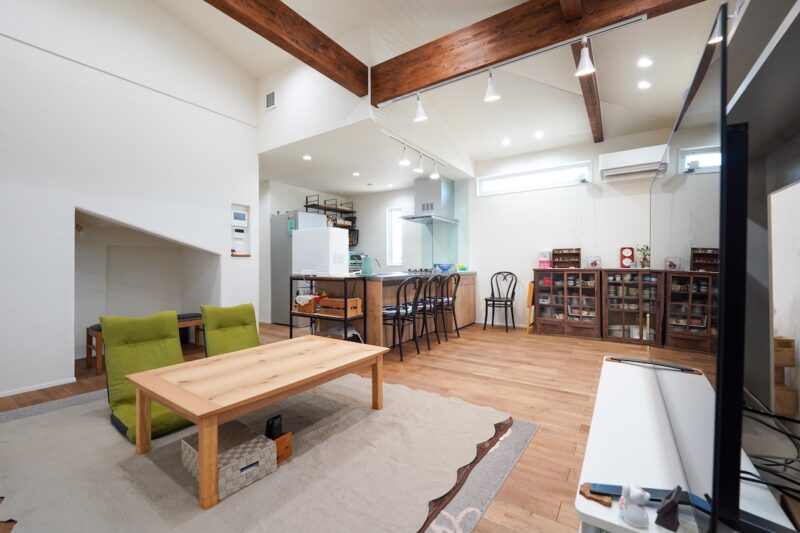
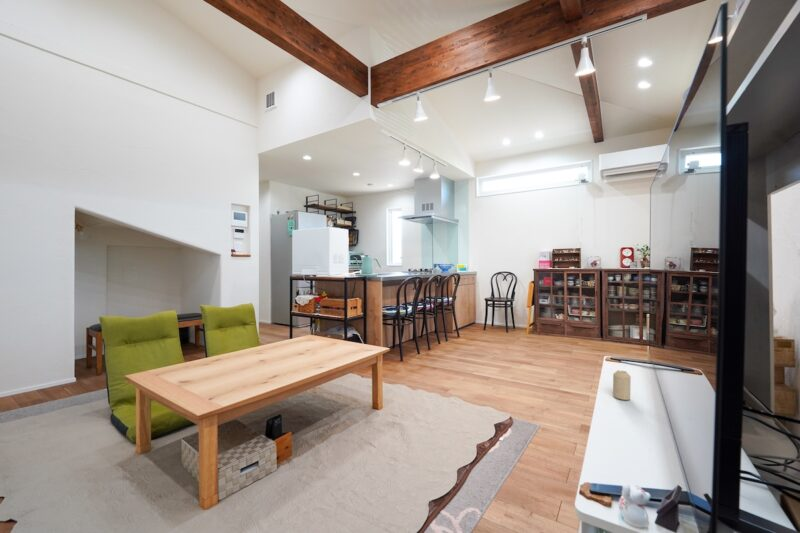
+ candle (621, 384)
